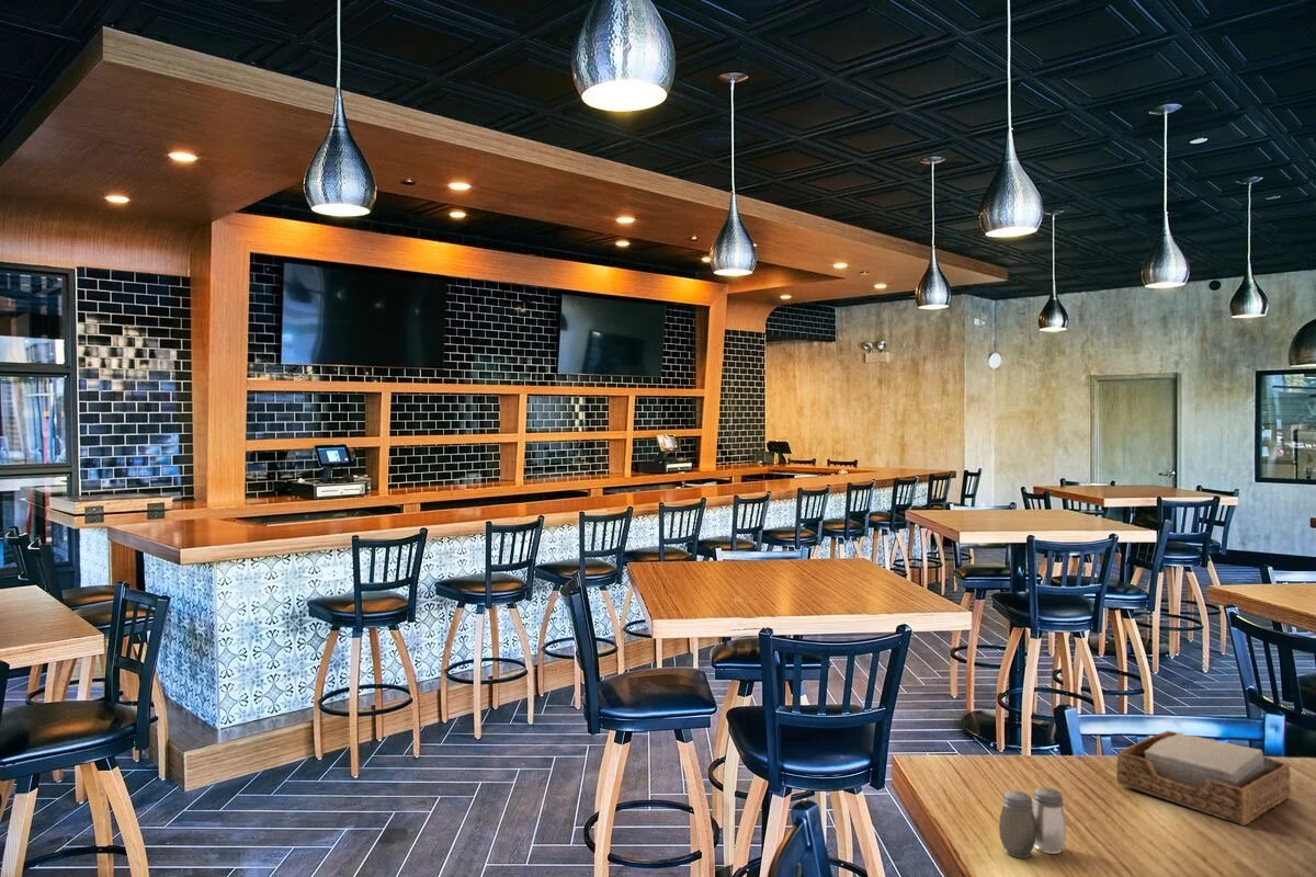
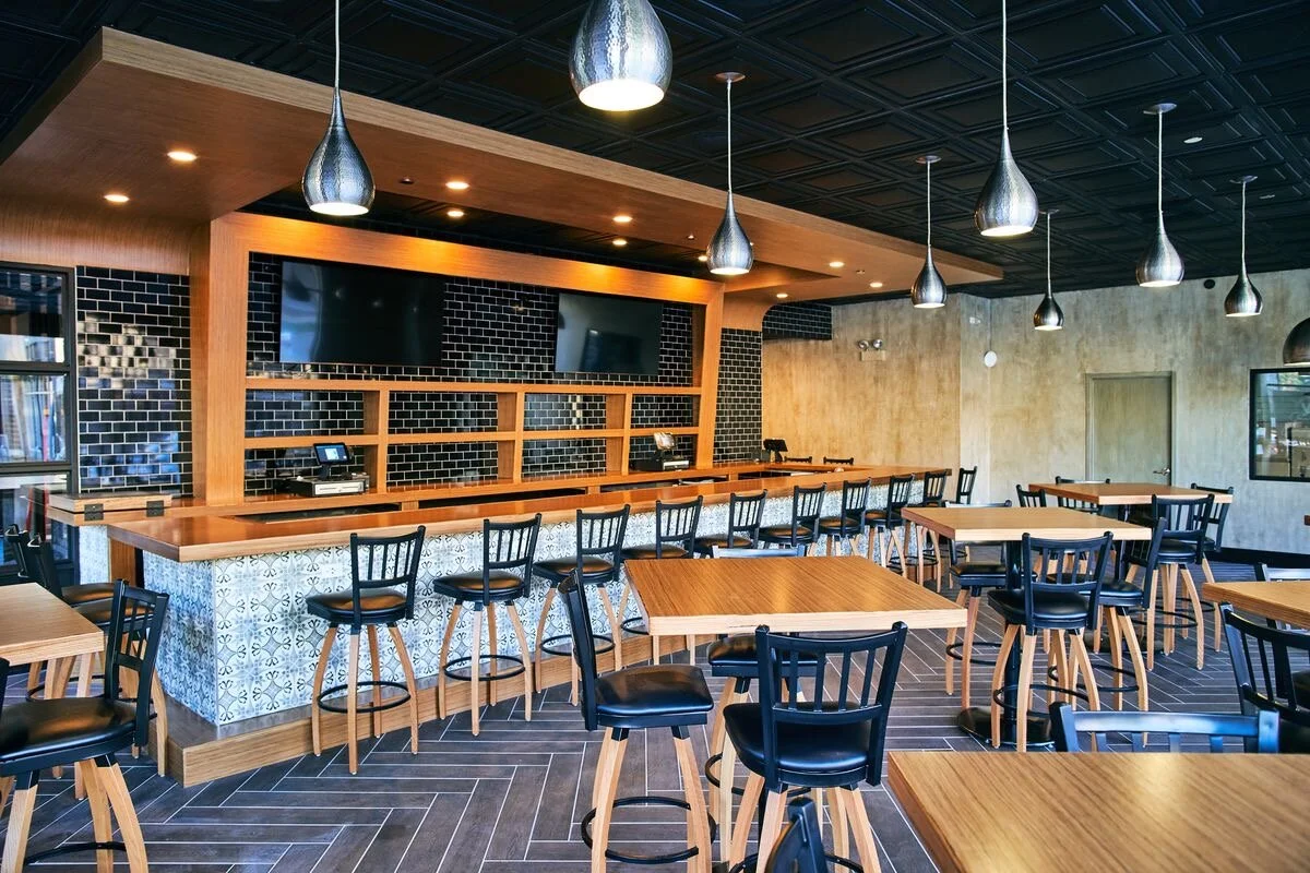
- salt and pepper shaker (1032, 820)
- napkin holder (1202, 768)
